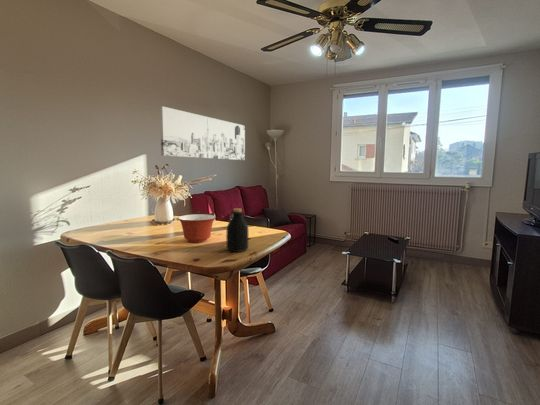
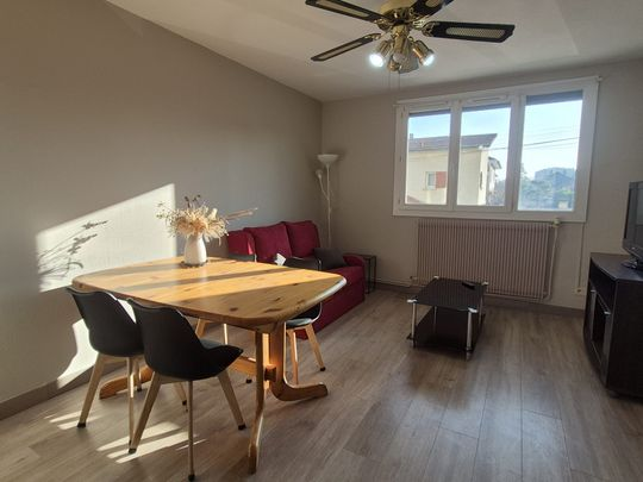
- wall art (209, 138)
- mixing bowl (197, 228)
- bottle (237, 229)
